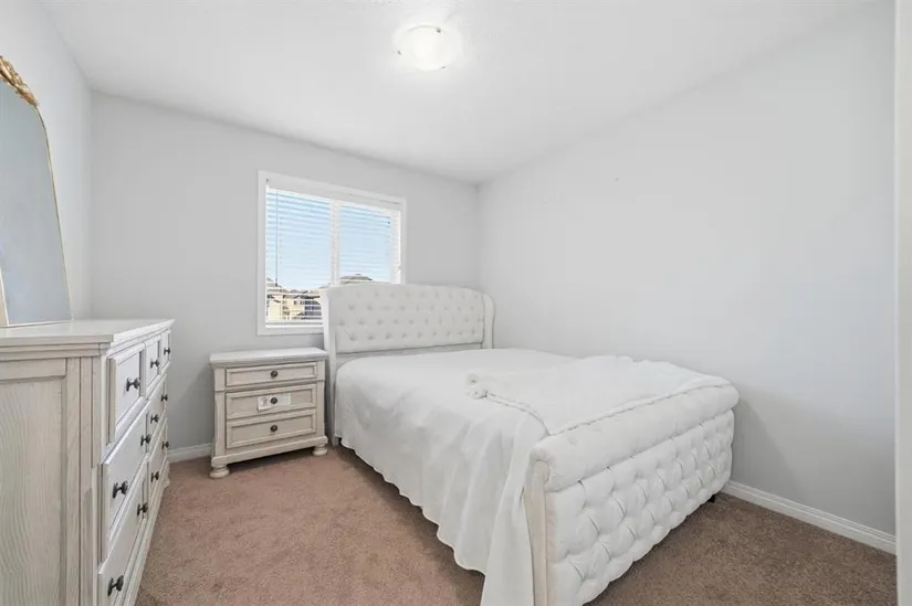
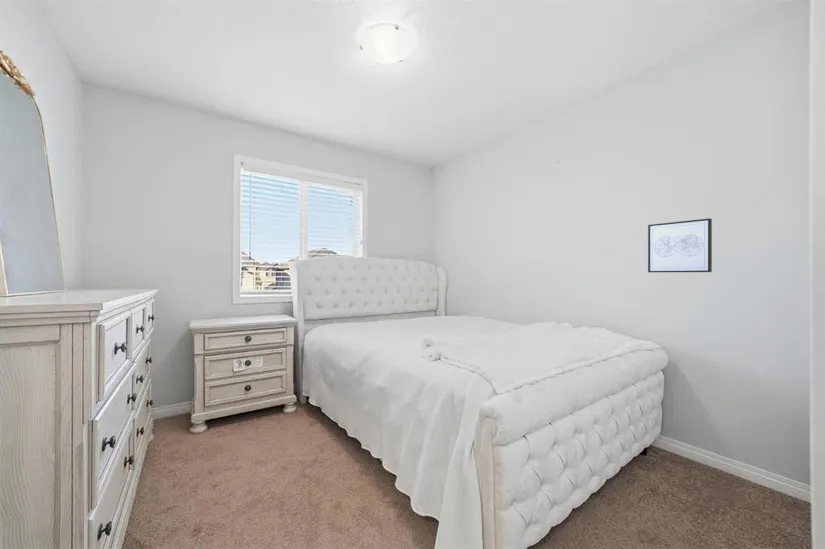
+ wall art (678, 247)
